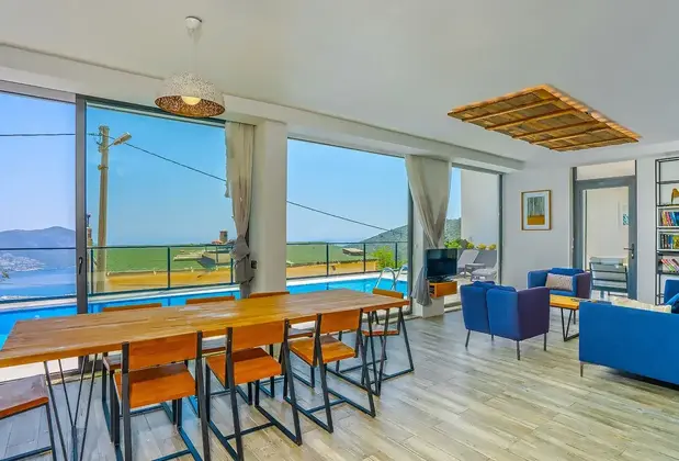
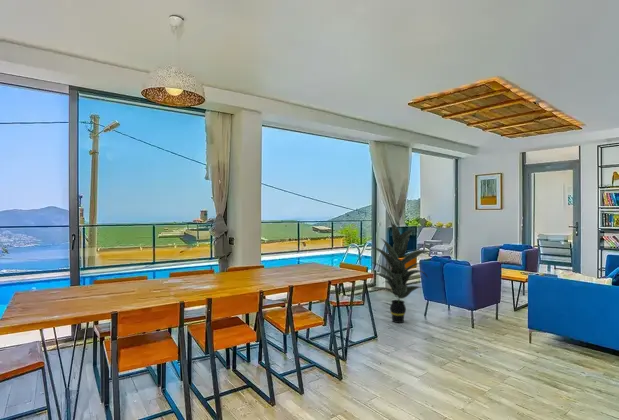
+ indoor plant (398, 272)
